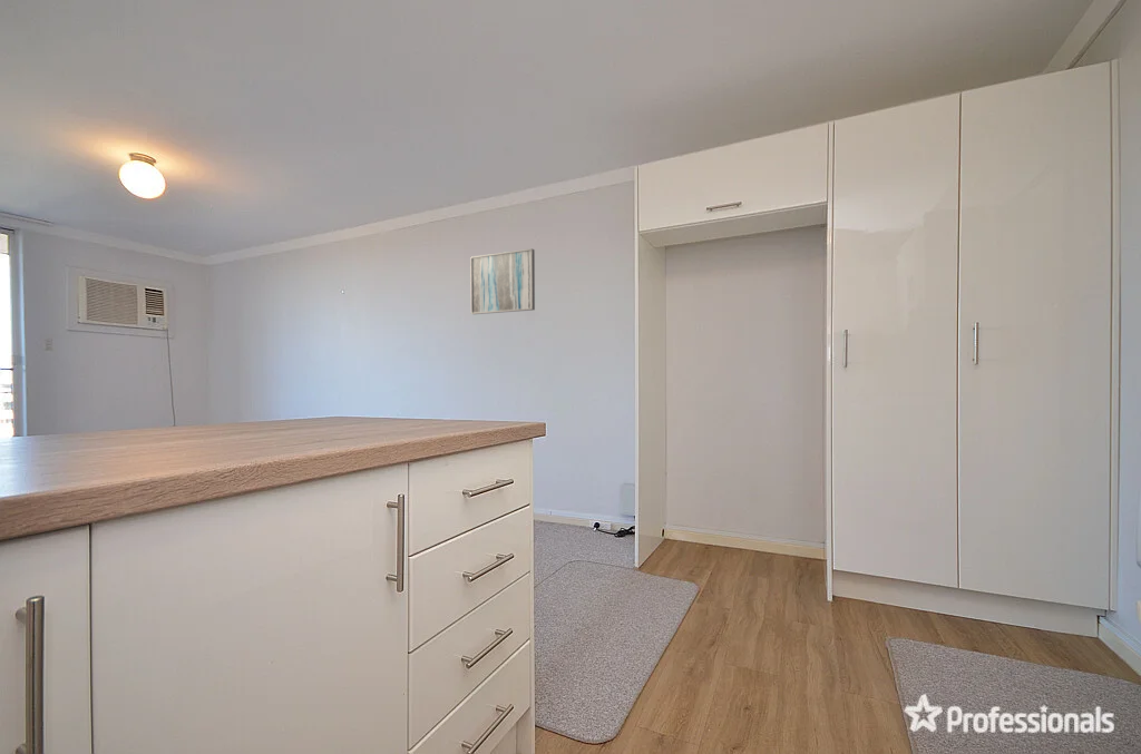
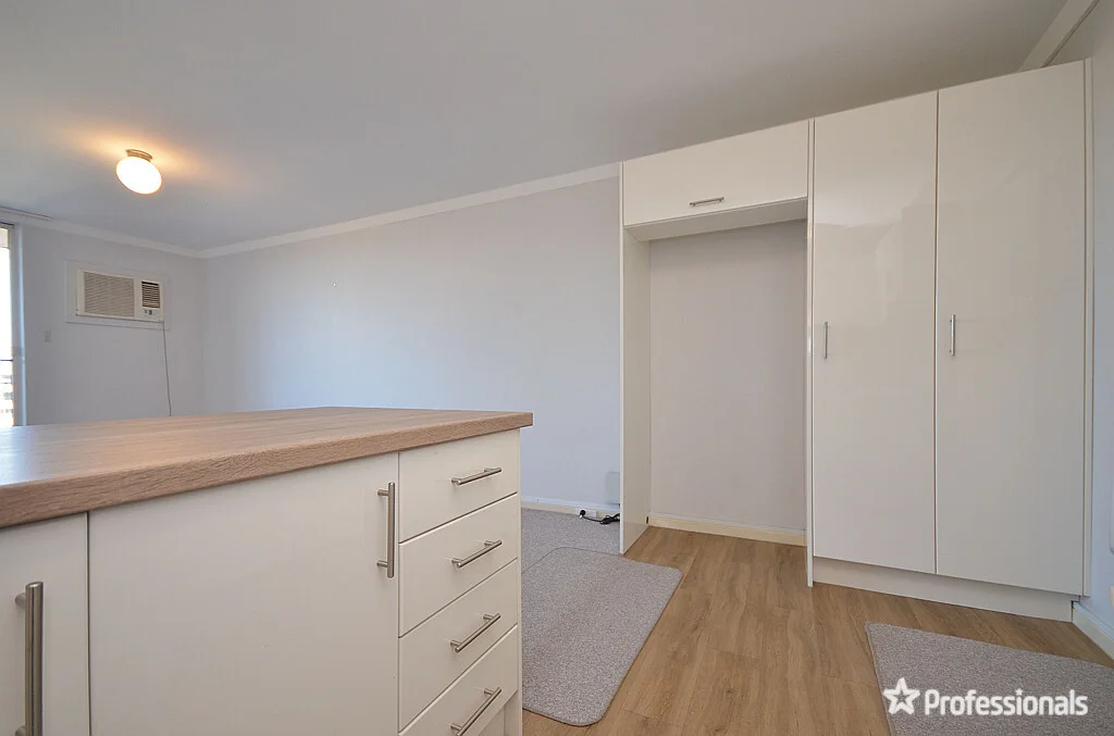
- wall art (501, 282)
